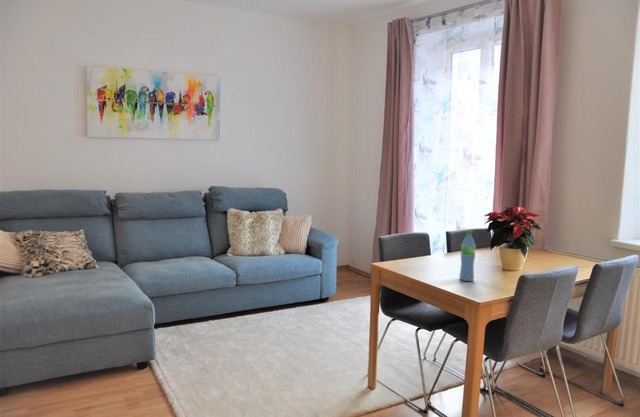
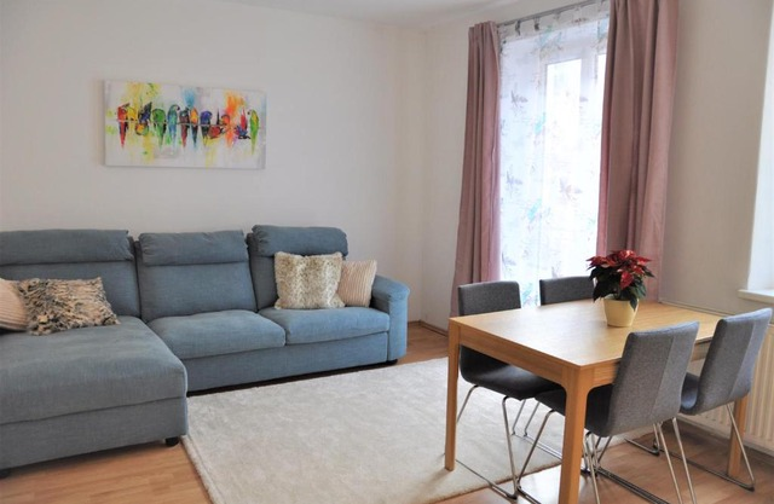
- water bottle (467, 255)
